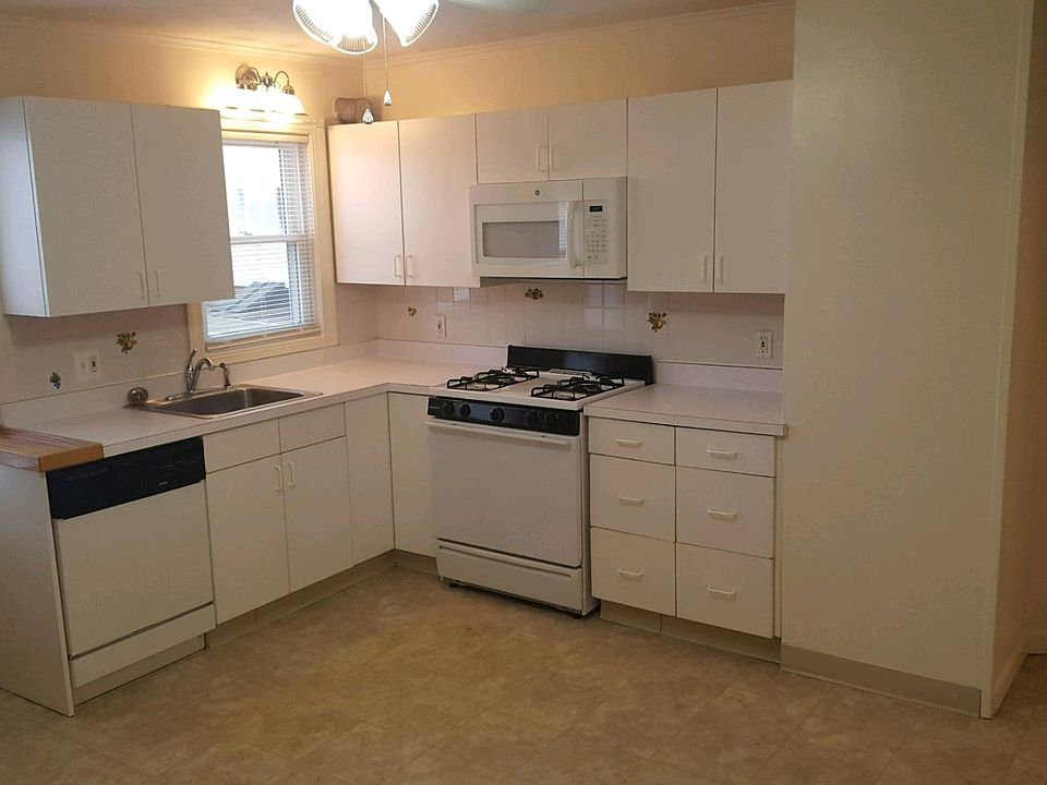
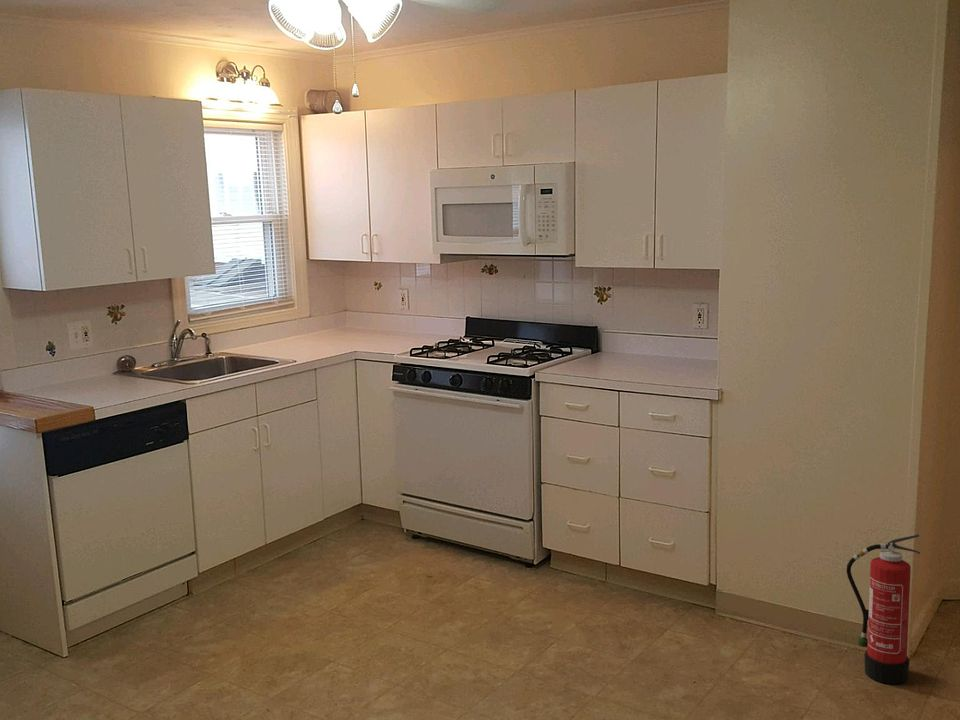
+ fire extinguisher (880, 601)
